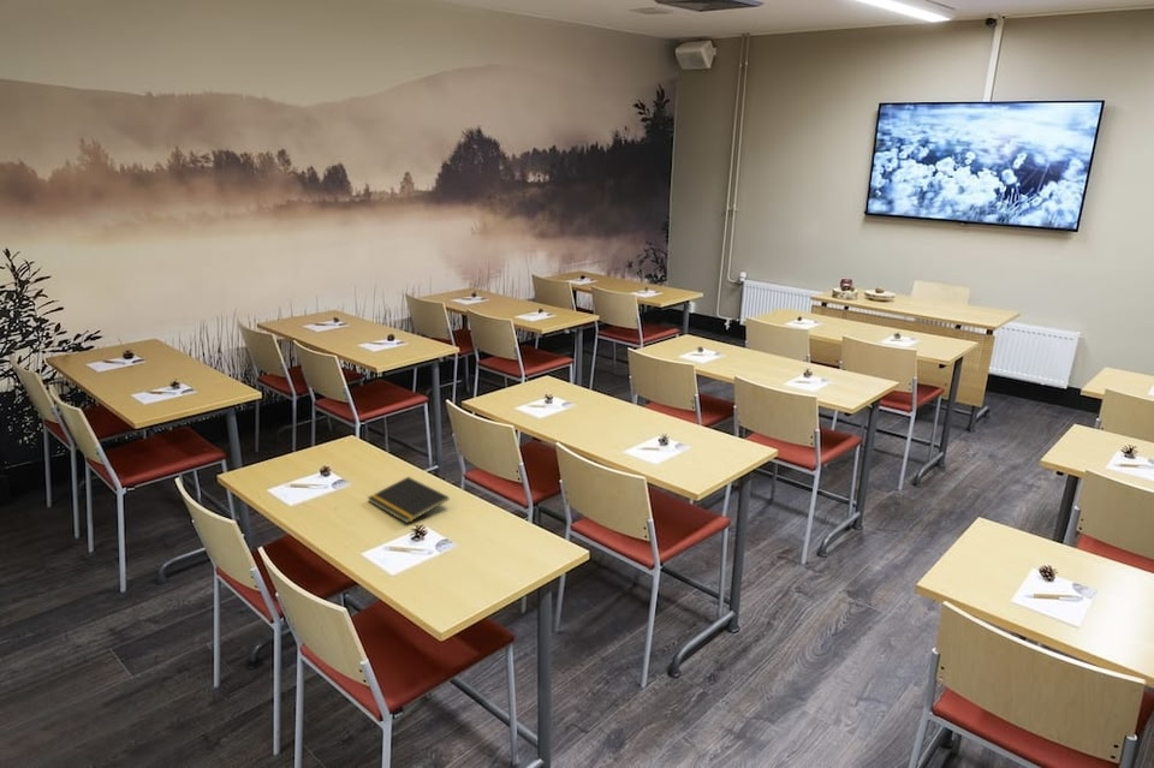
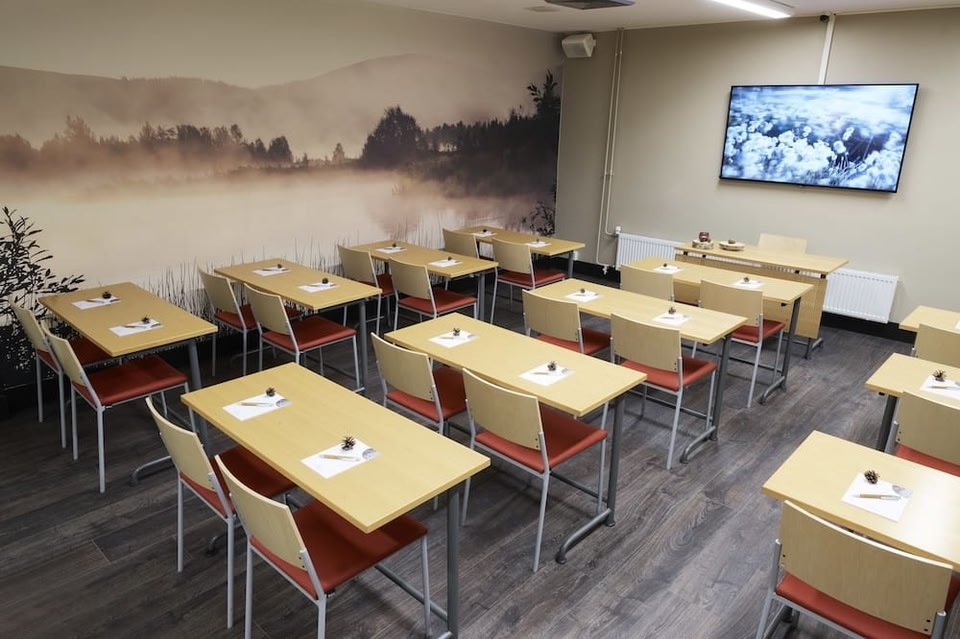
- notepad (408, 499)
